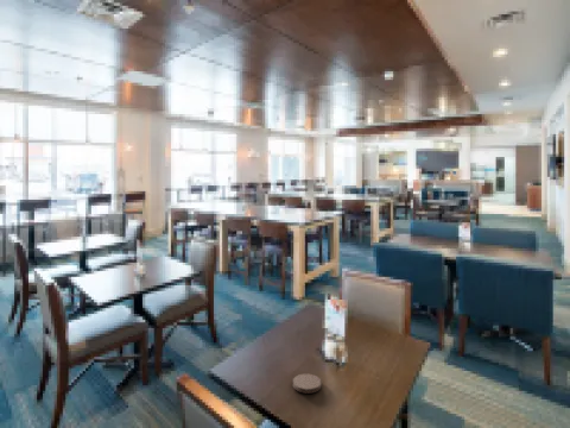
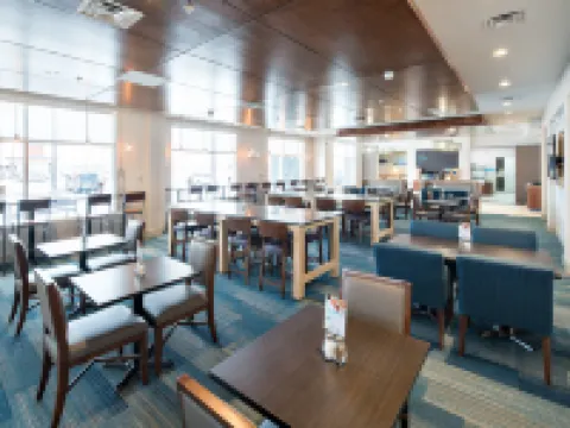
- coaster (306, 383)
